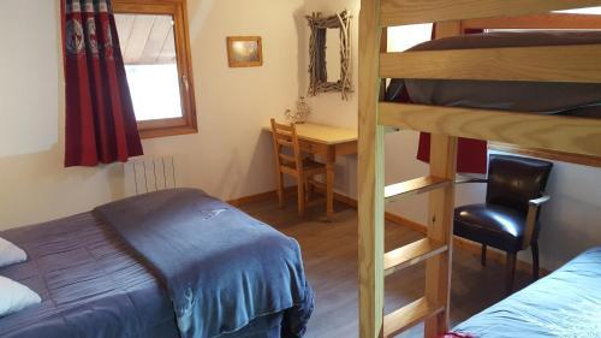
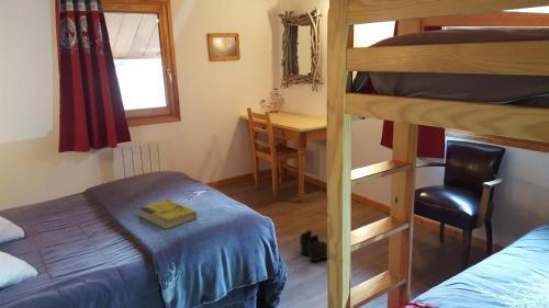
+ boots (317, 242)
+ book (167, 212)
